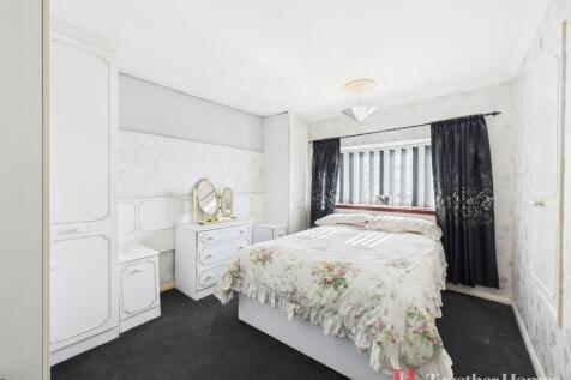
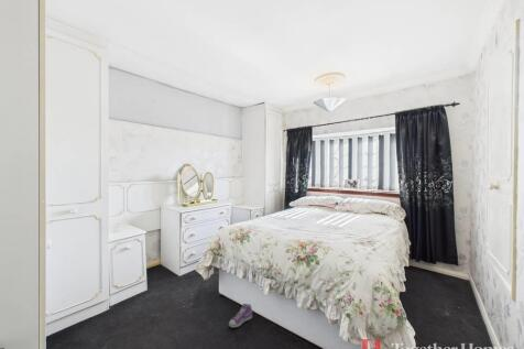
+ sneaker (240, 313)
